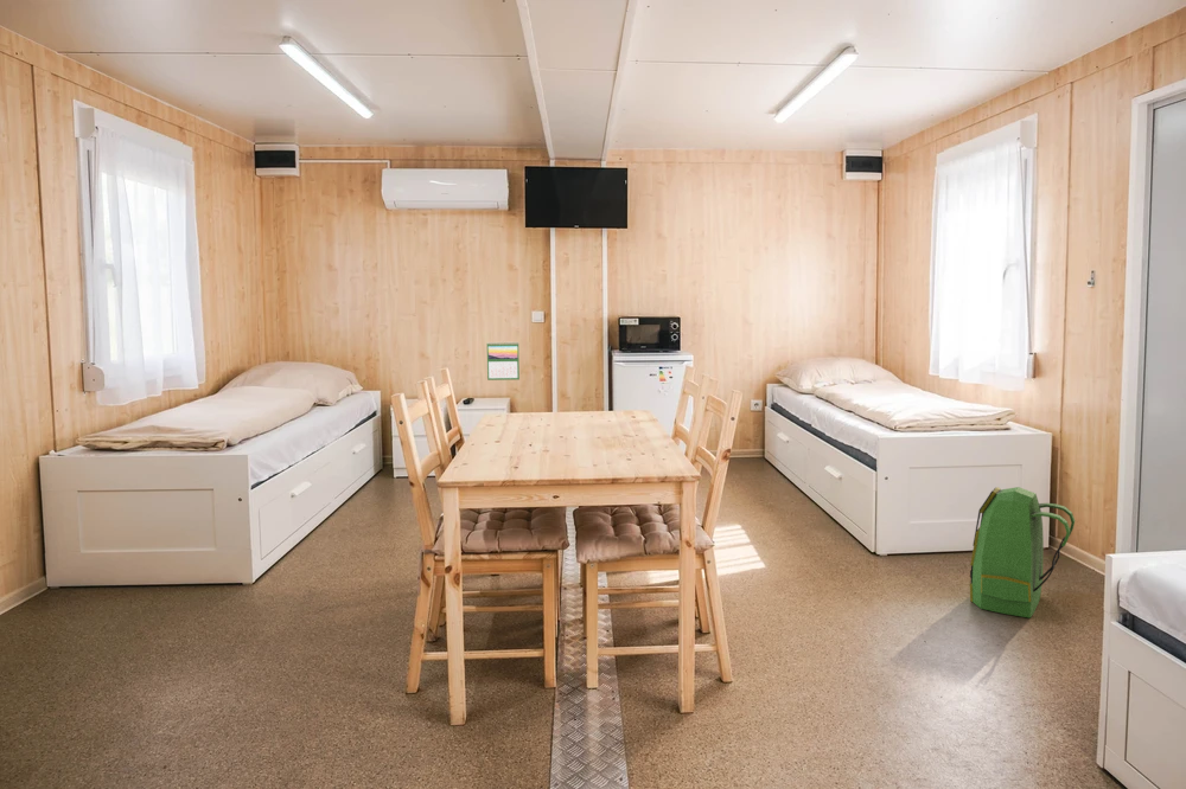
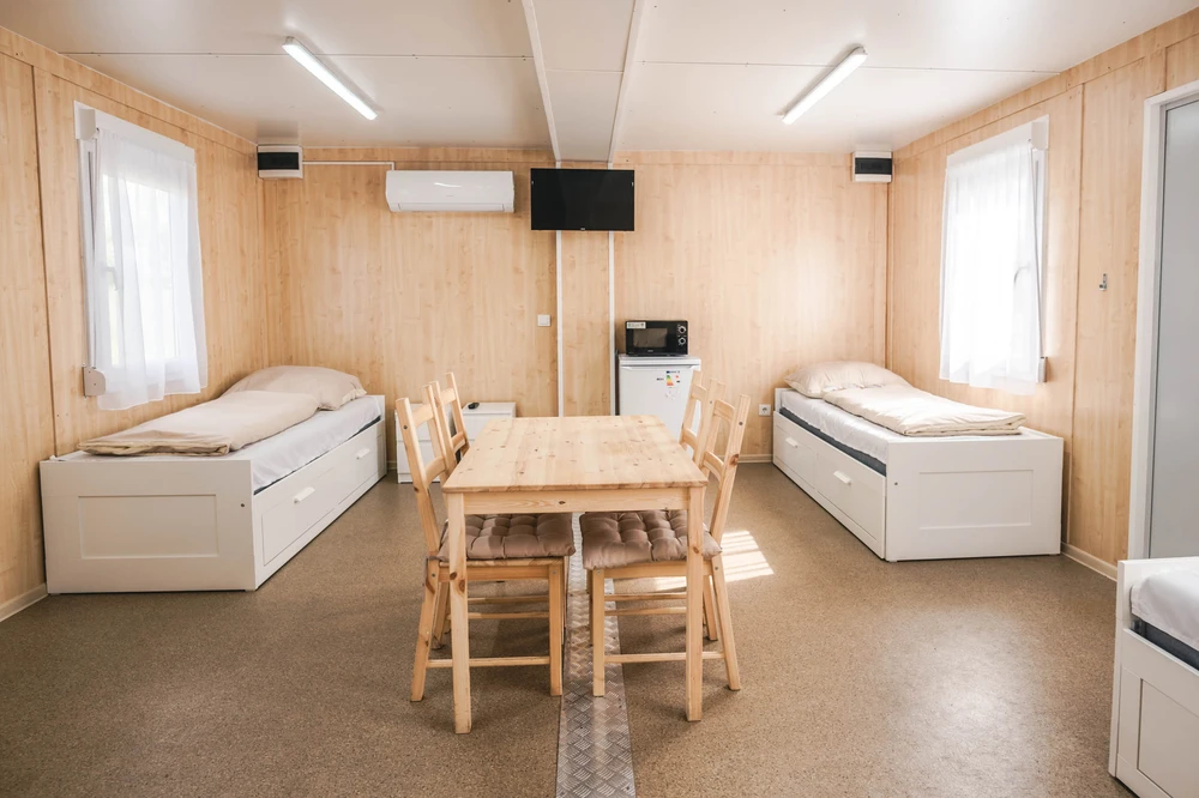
- backpack (1020, 546)
- calendar (503, 360)
